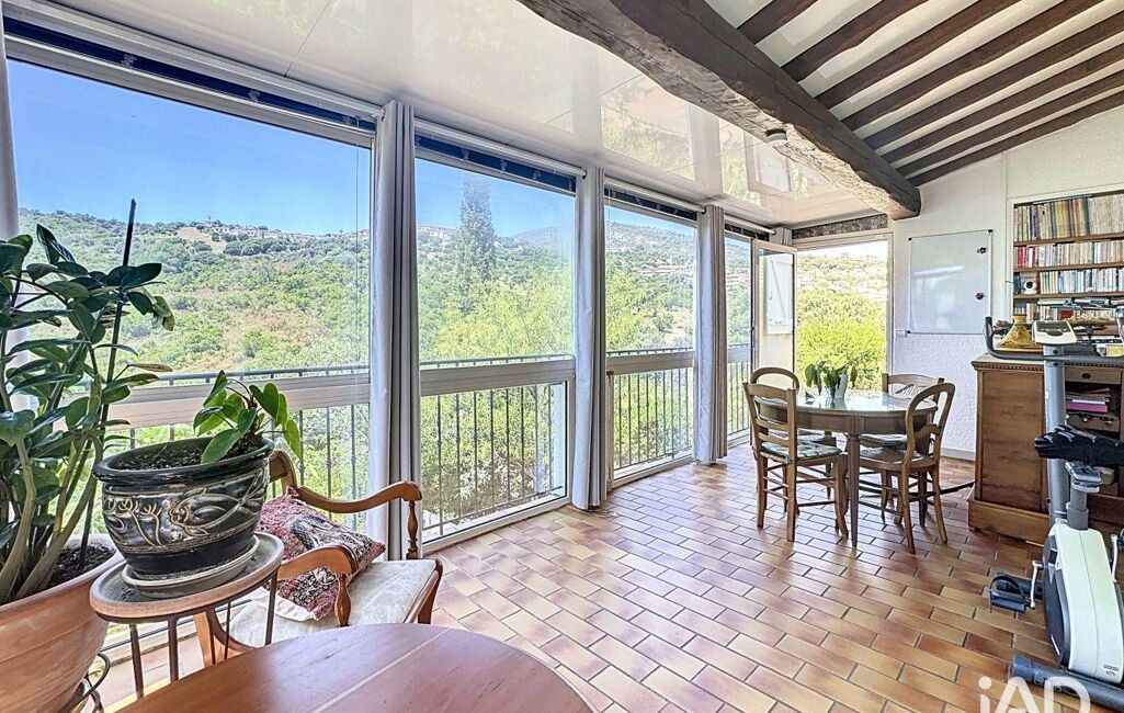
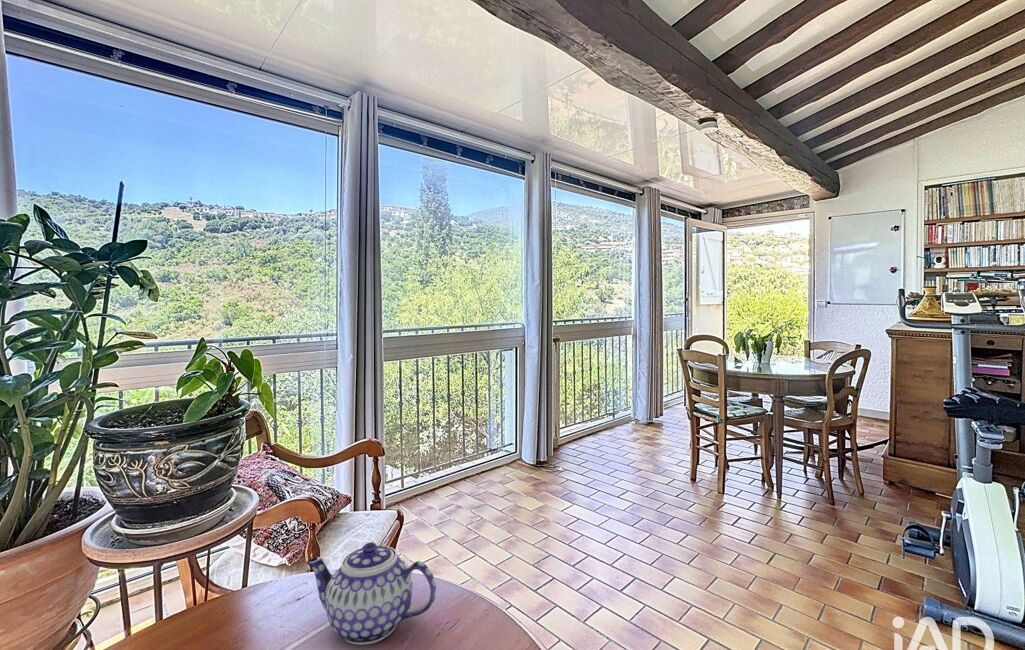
+ teapot (370, 584)
